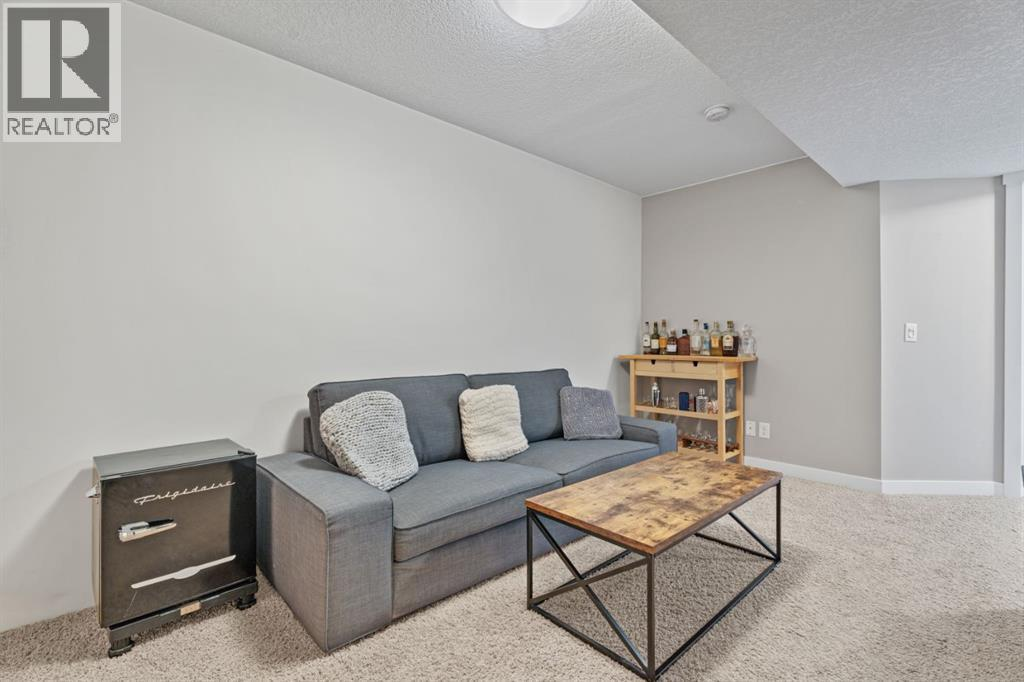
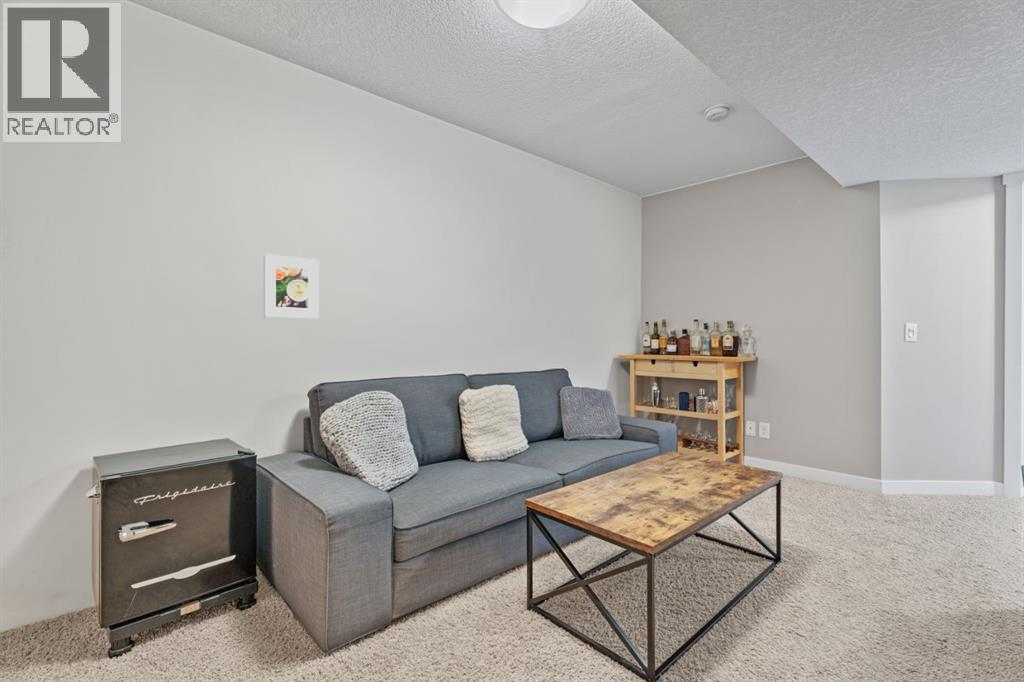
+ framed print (291, 287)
